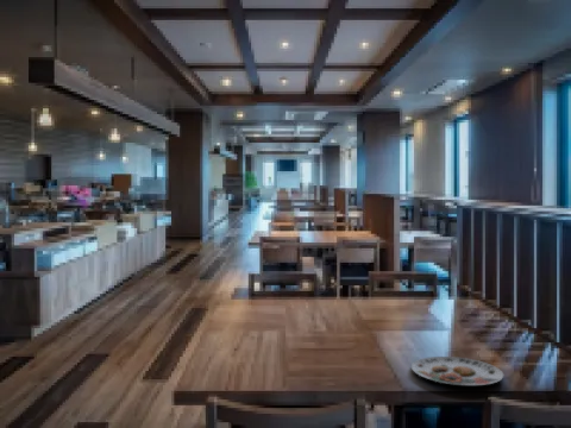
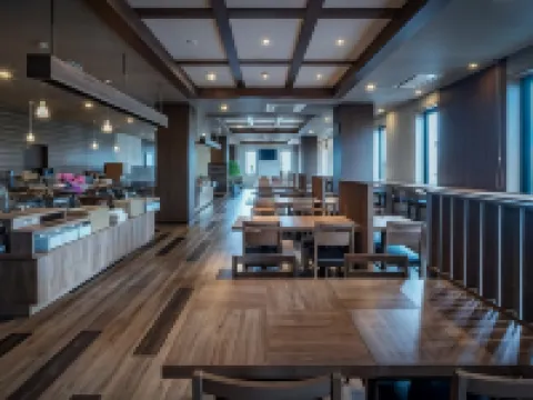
- plate (456, 371)
